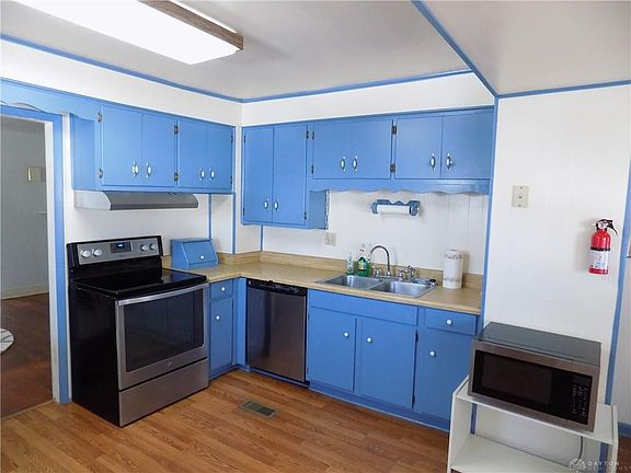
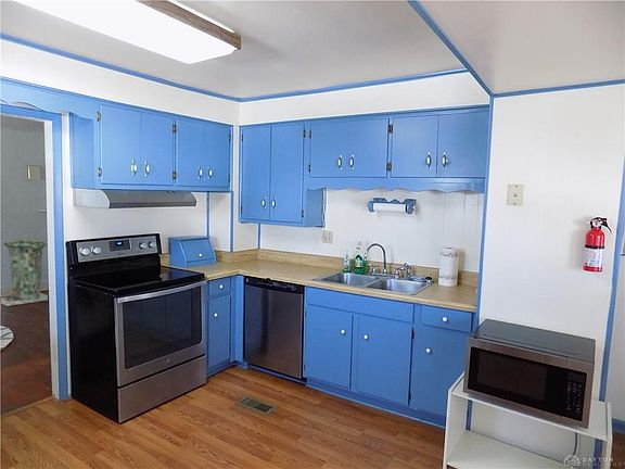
+ trash can (23, 269)
